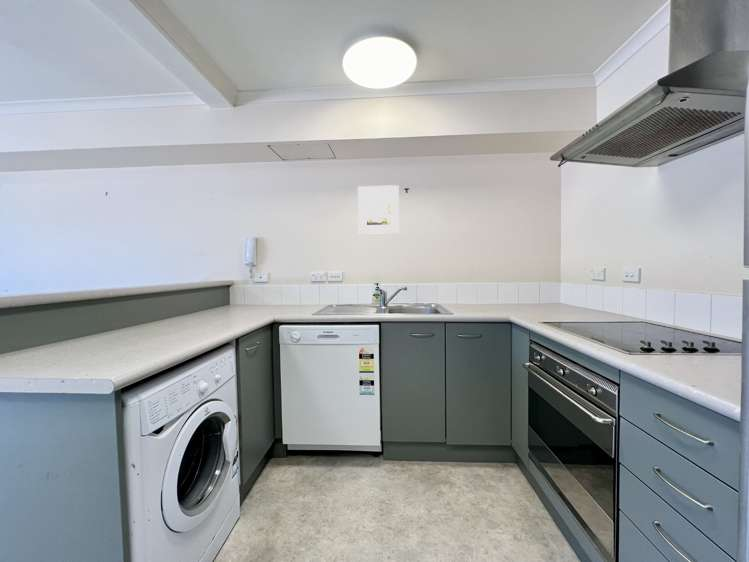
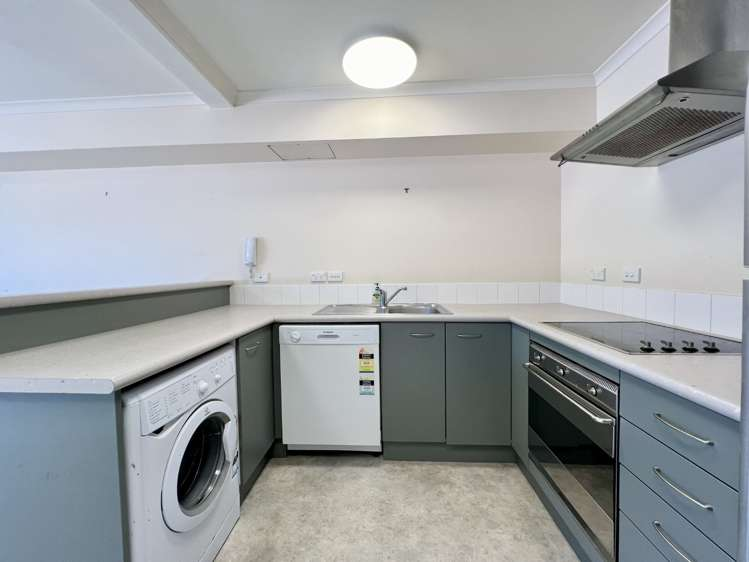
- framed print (378, 209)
